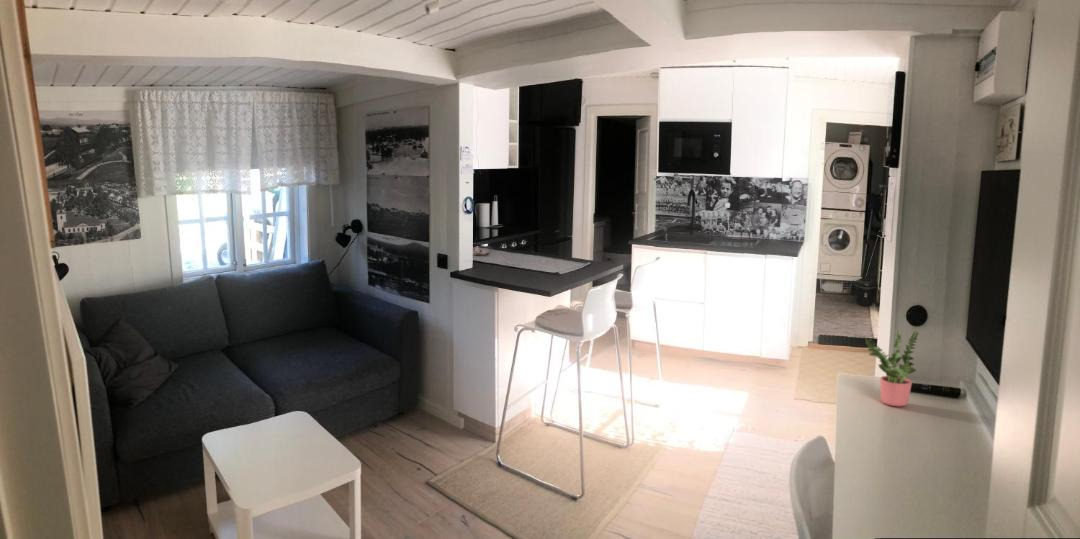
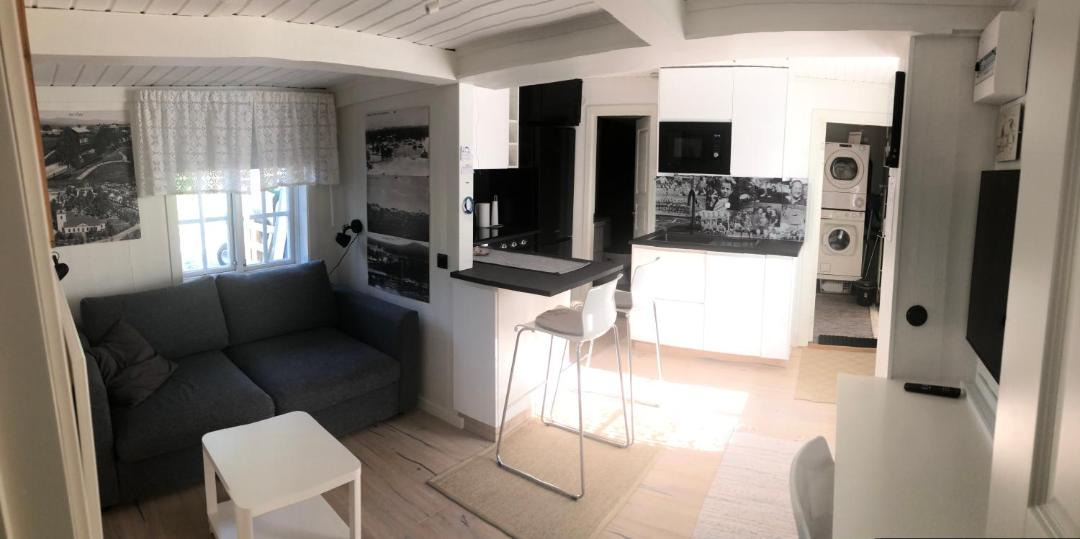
- potted plant (889, 369)
